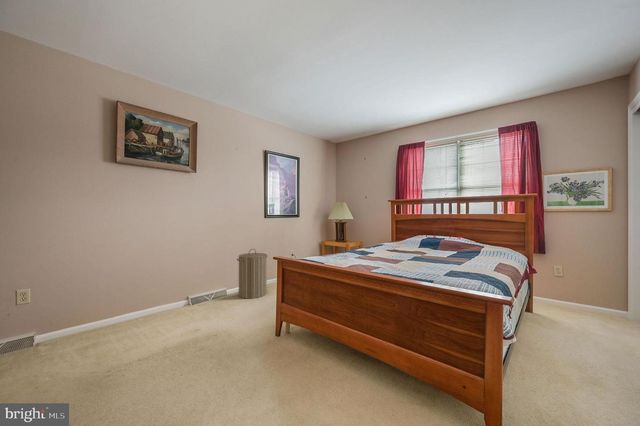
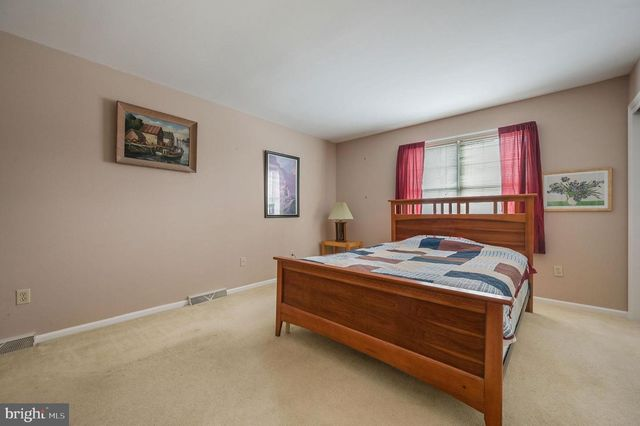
- laundry hamper (252, 271)
